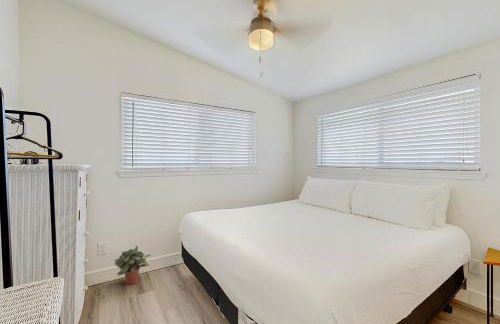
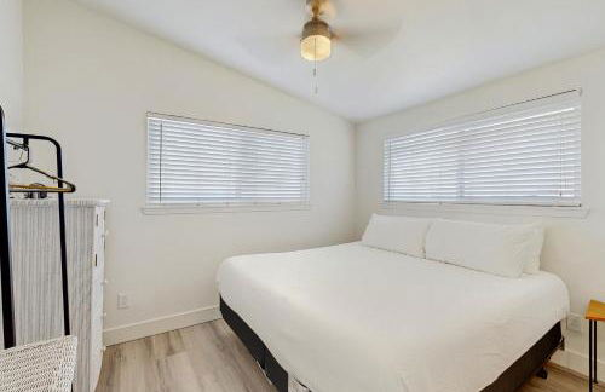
- potted plant (132, 264)
